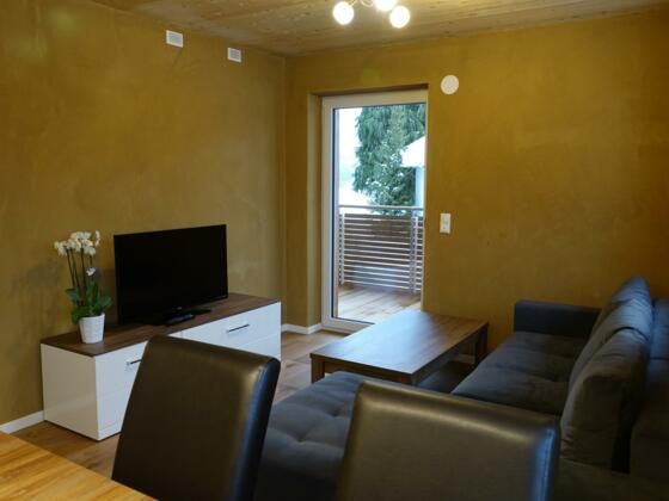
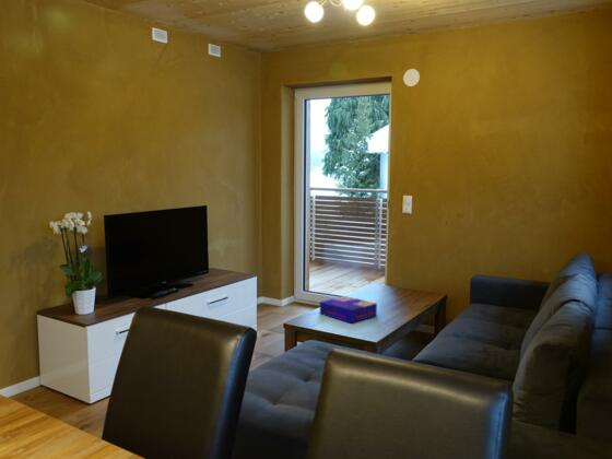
+ board game (348, 308)
